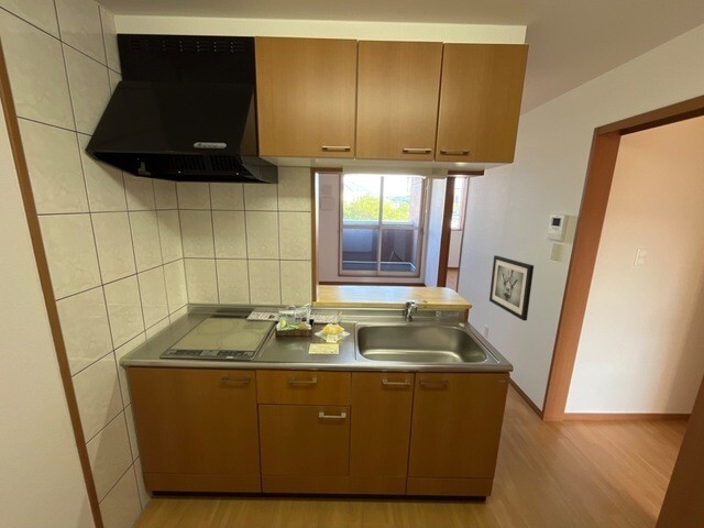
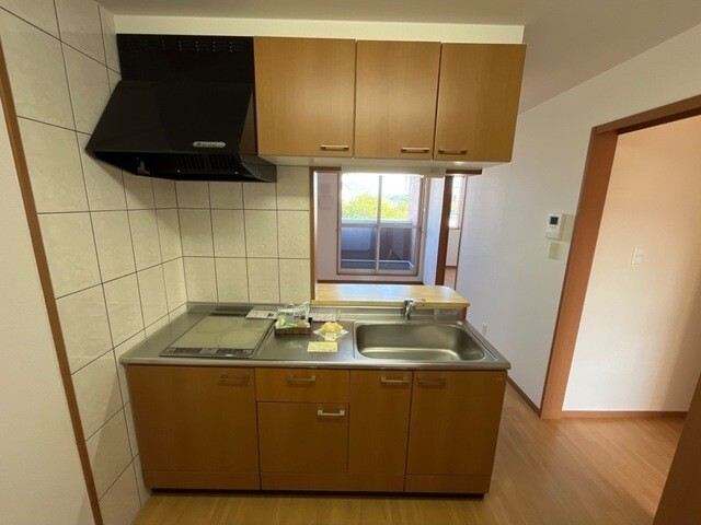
- wall art (508, 285)
